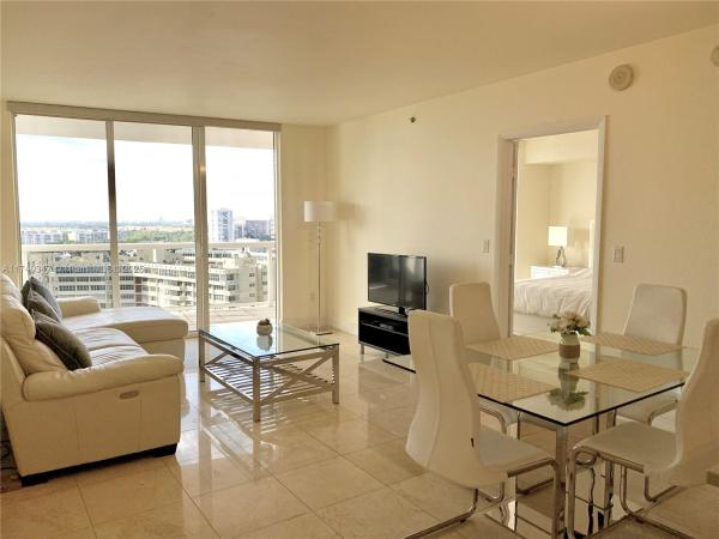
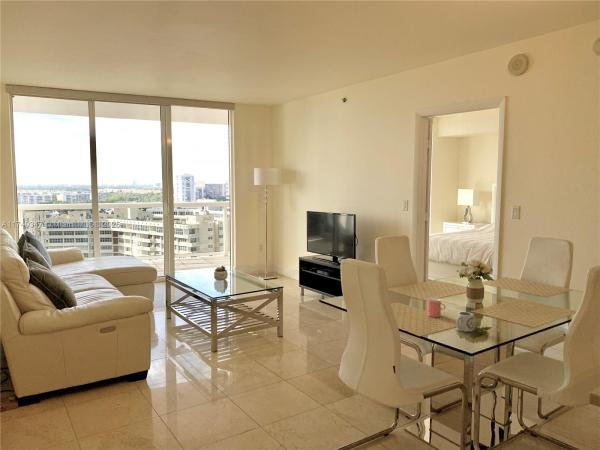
+ cup (463, 322)
+ cup (436, 308)
